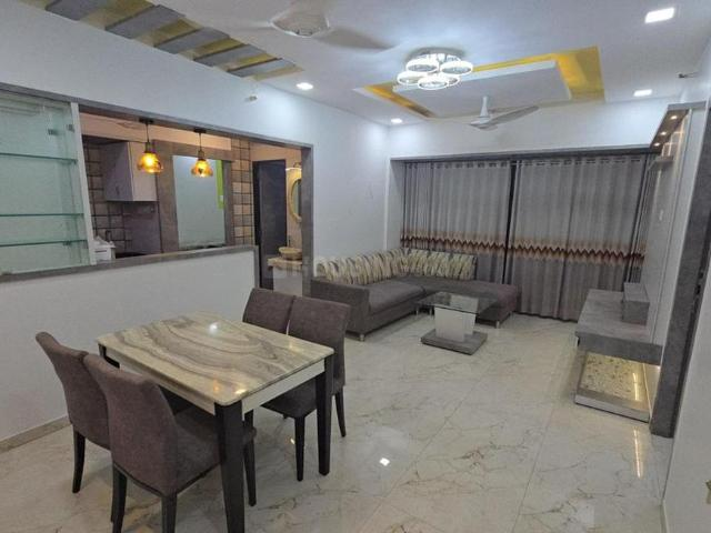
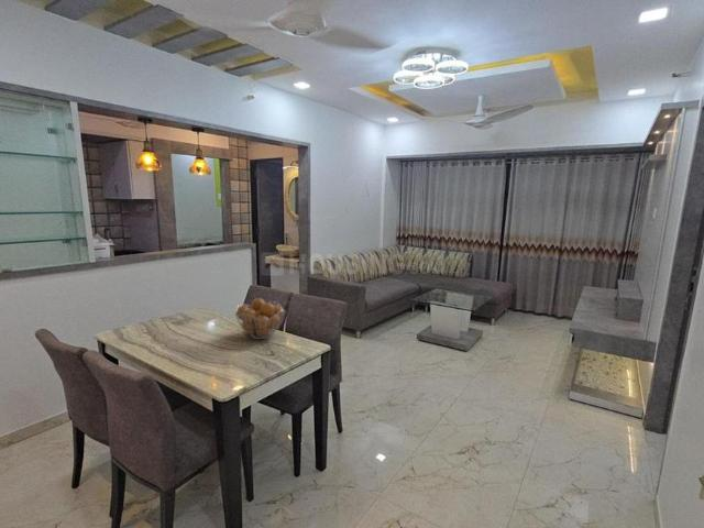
+ fruit basket (261, 318)
